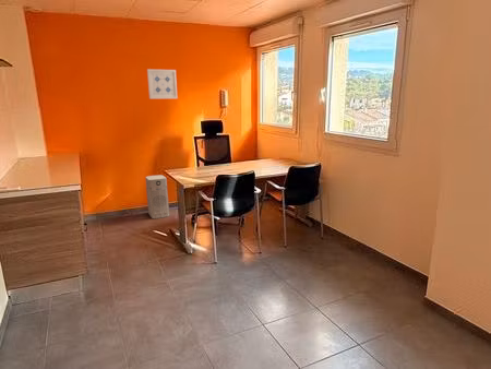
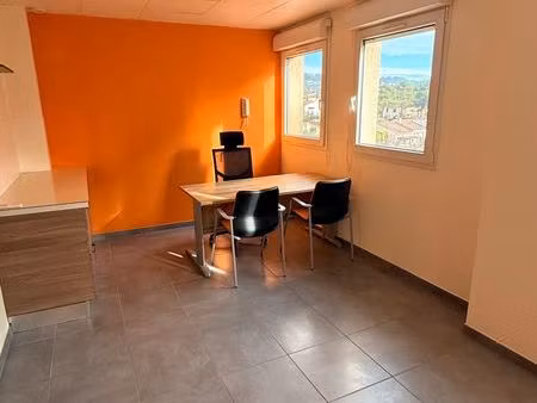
- wall art (163, 84)
- air purifier (157, 195)
